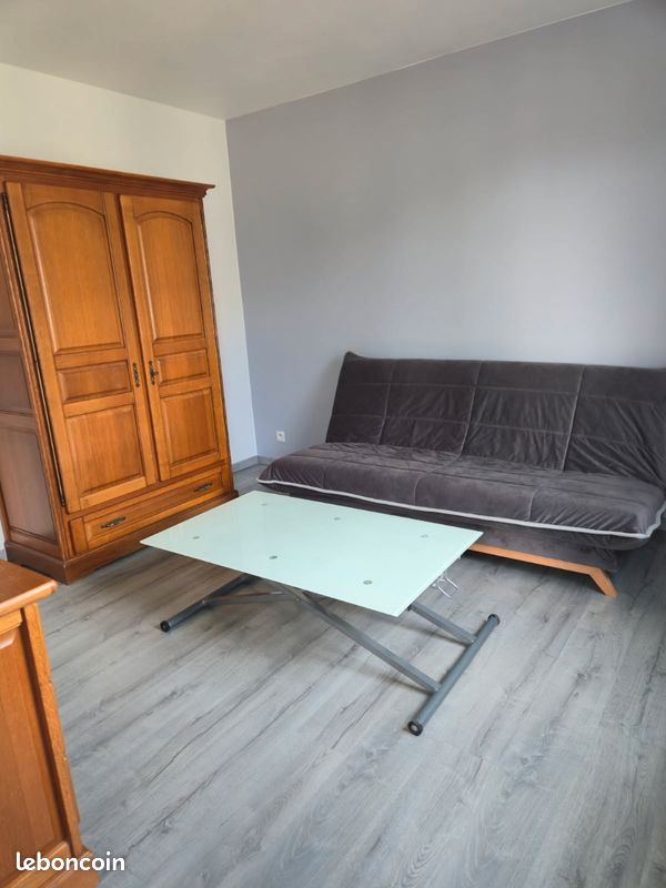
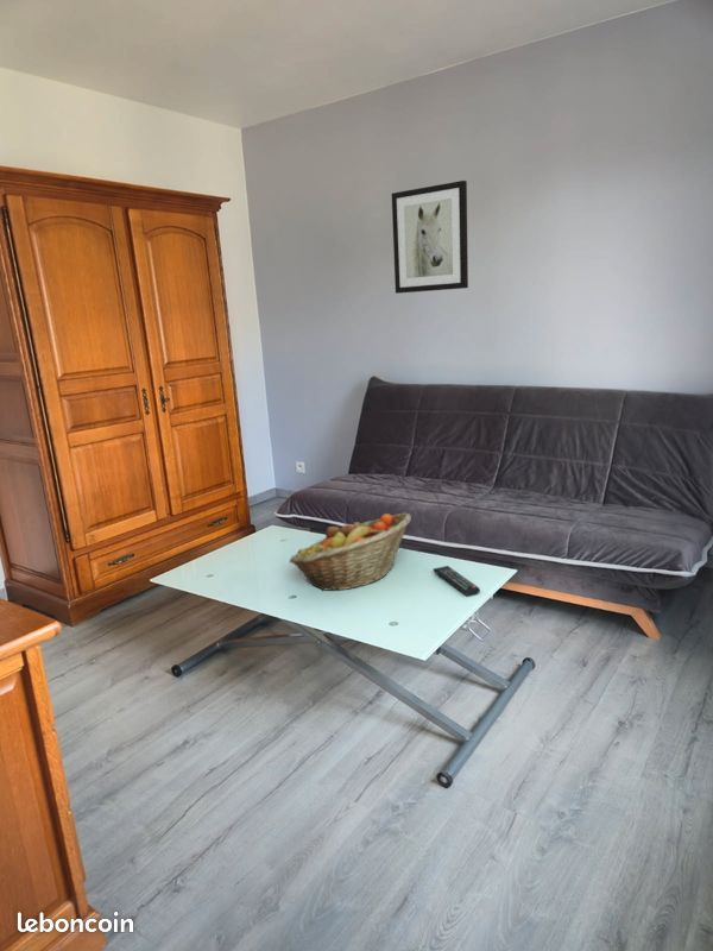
+ fruit basket (353, 547)
+ wall art (429, 239)
+ remote control (455, 580)
